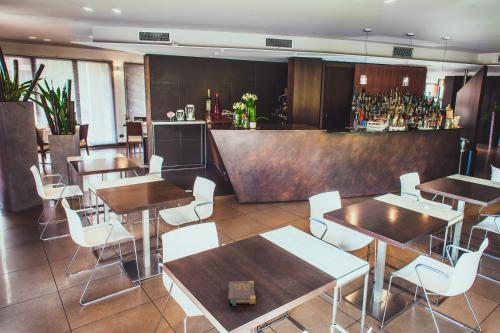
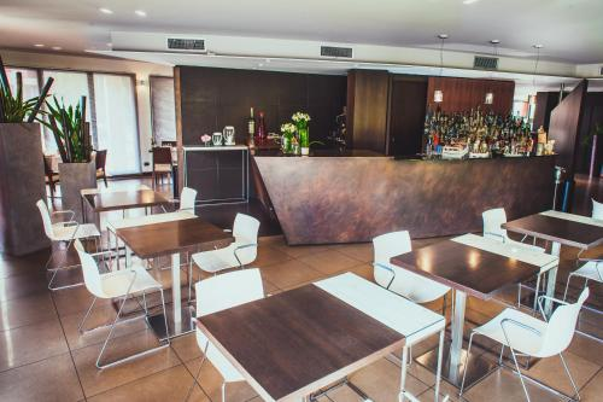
- book (241, 292)
